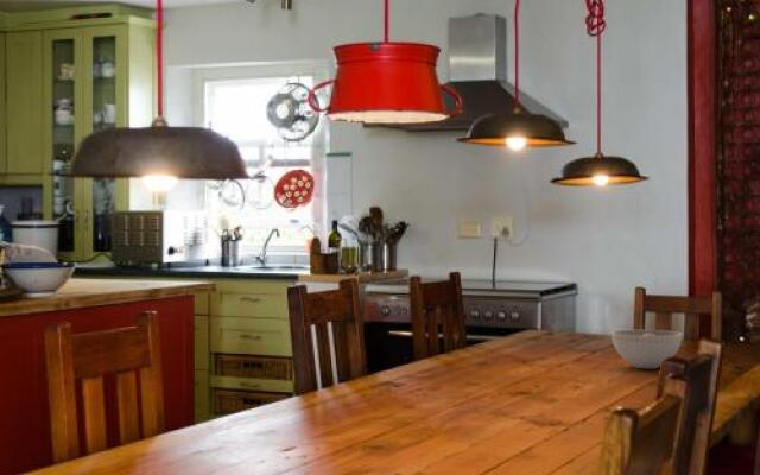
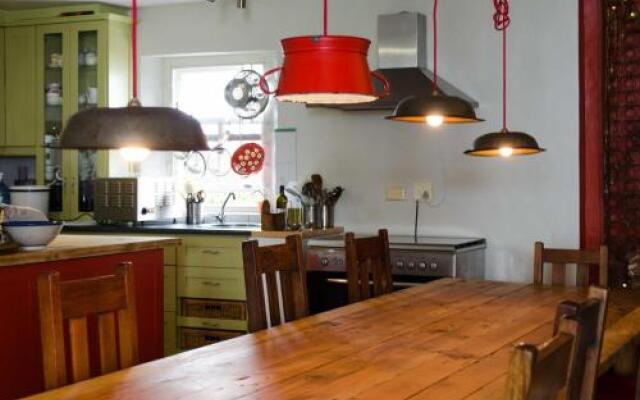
- bowl (646, 349)
